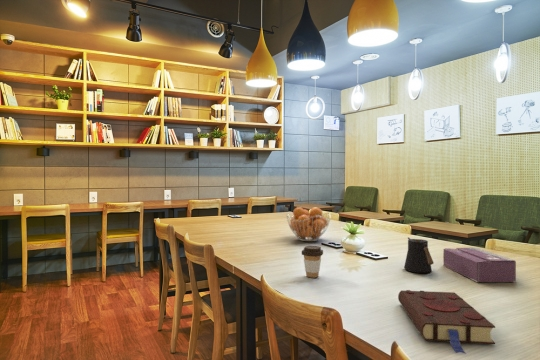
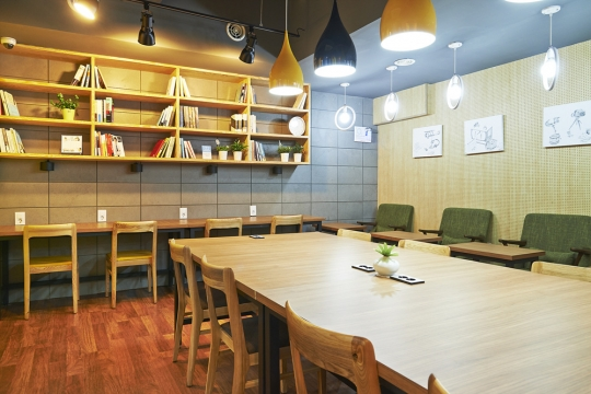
- fruit basket (308, 223)
- kettle (418, 255)
- book (443, 316)
- tissue box (476, 263)
- coffee cup (312, 261)
